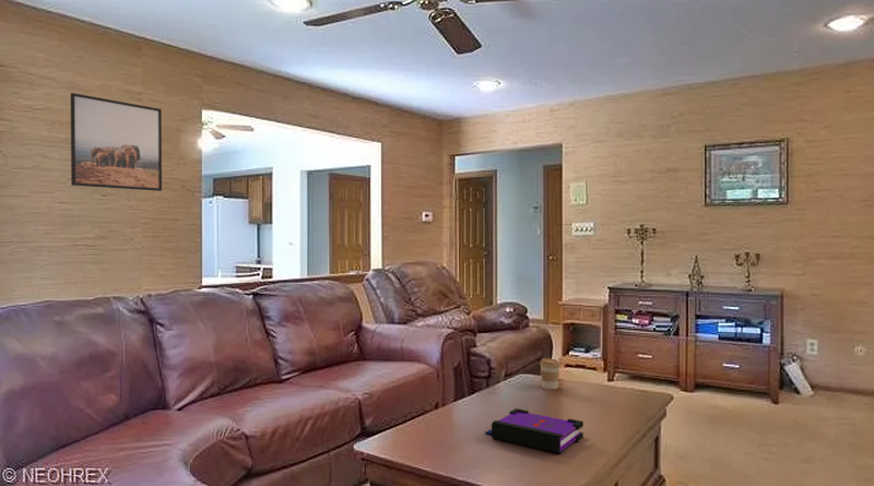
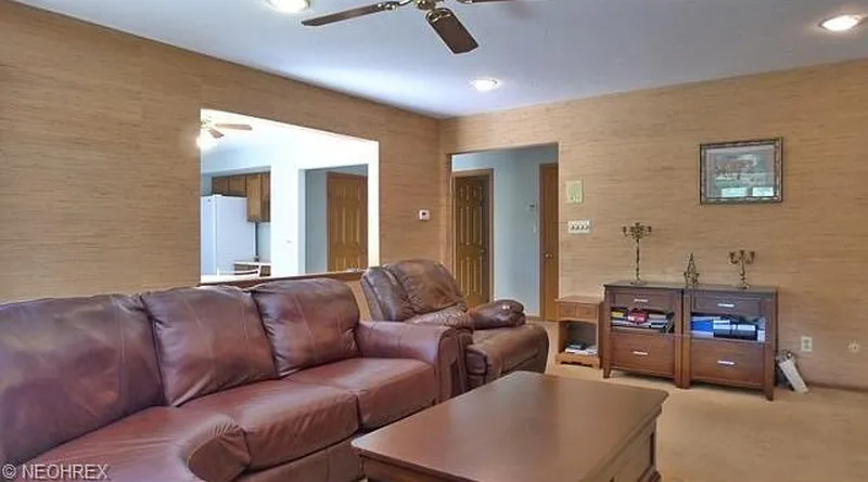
- coffee cup (550, 372)
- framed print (118, 144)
- board game (531, 428)
